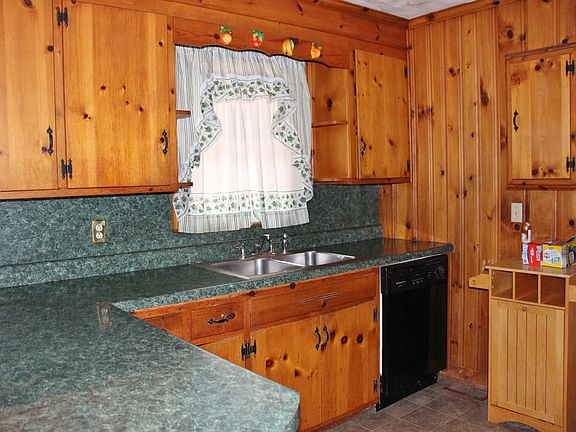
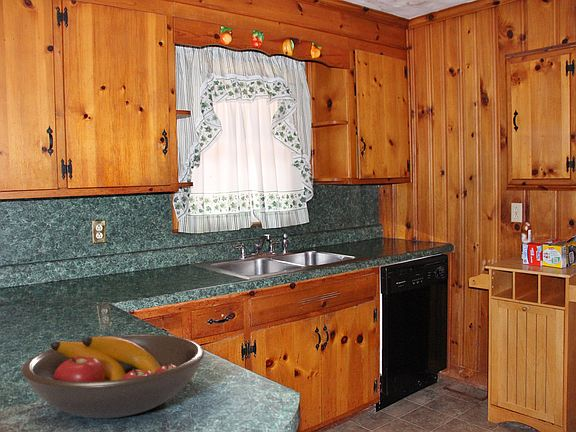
+ fruit bowl (117, 373)
